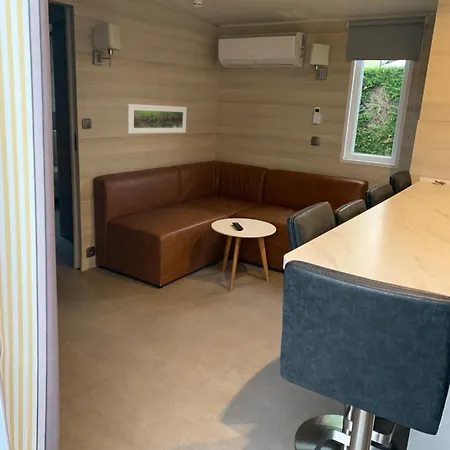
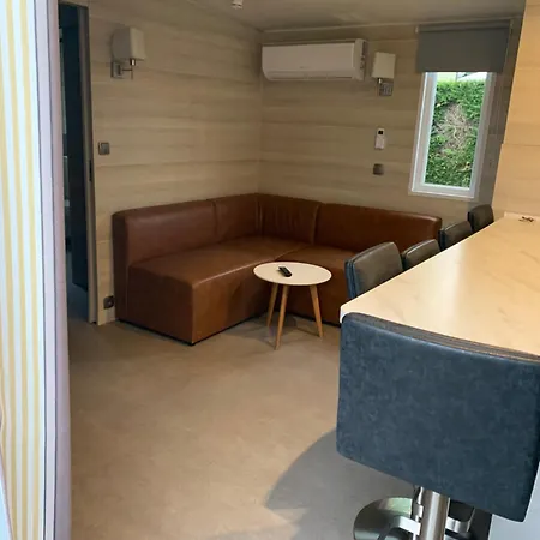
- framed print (159, 119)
